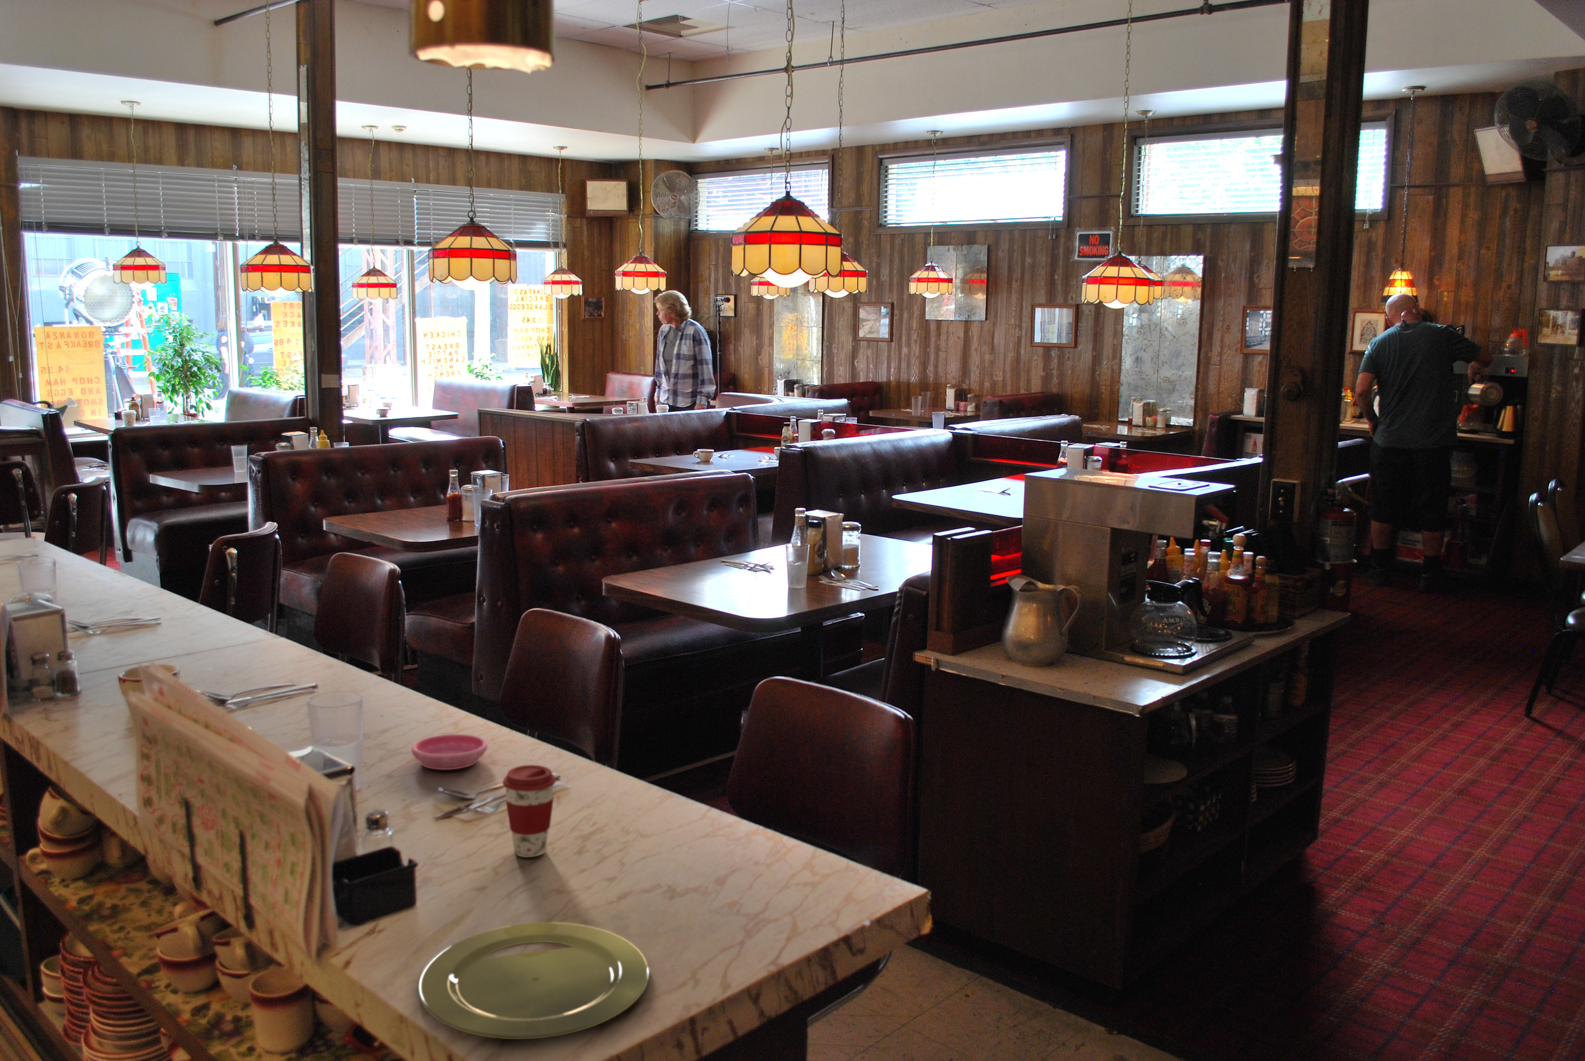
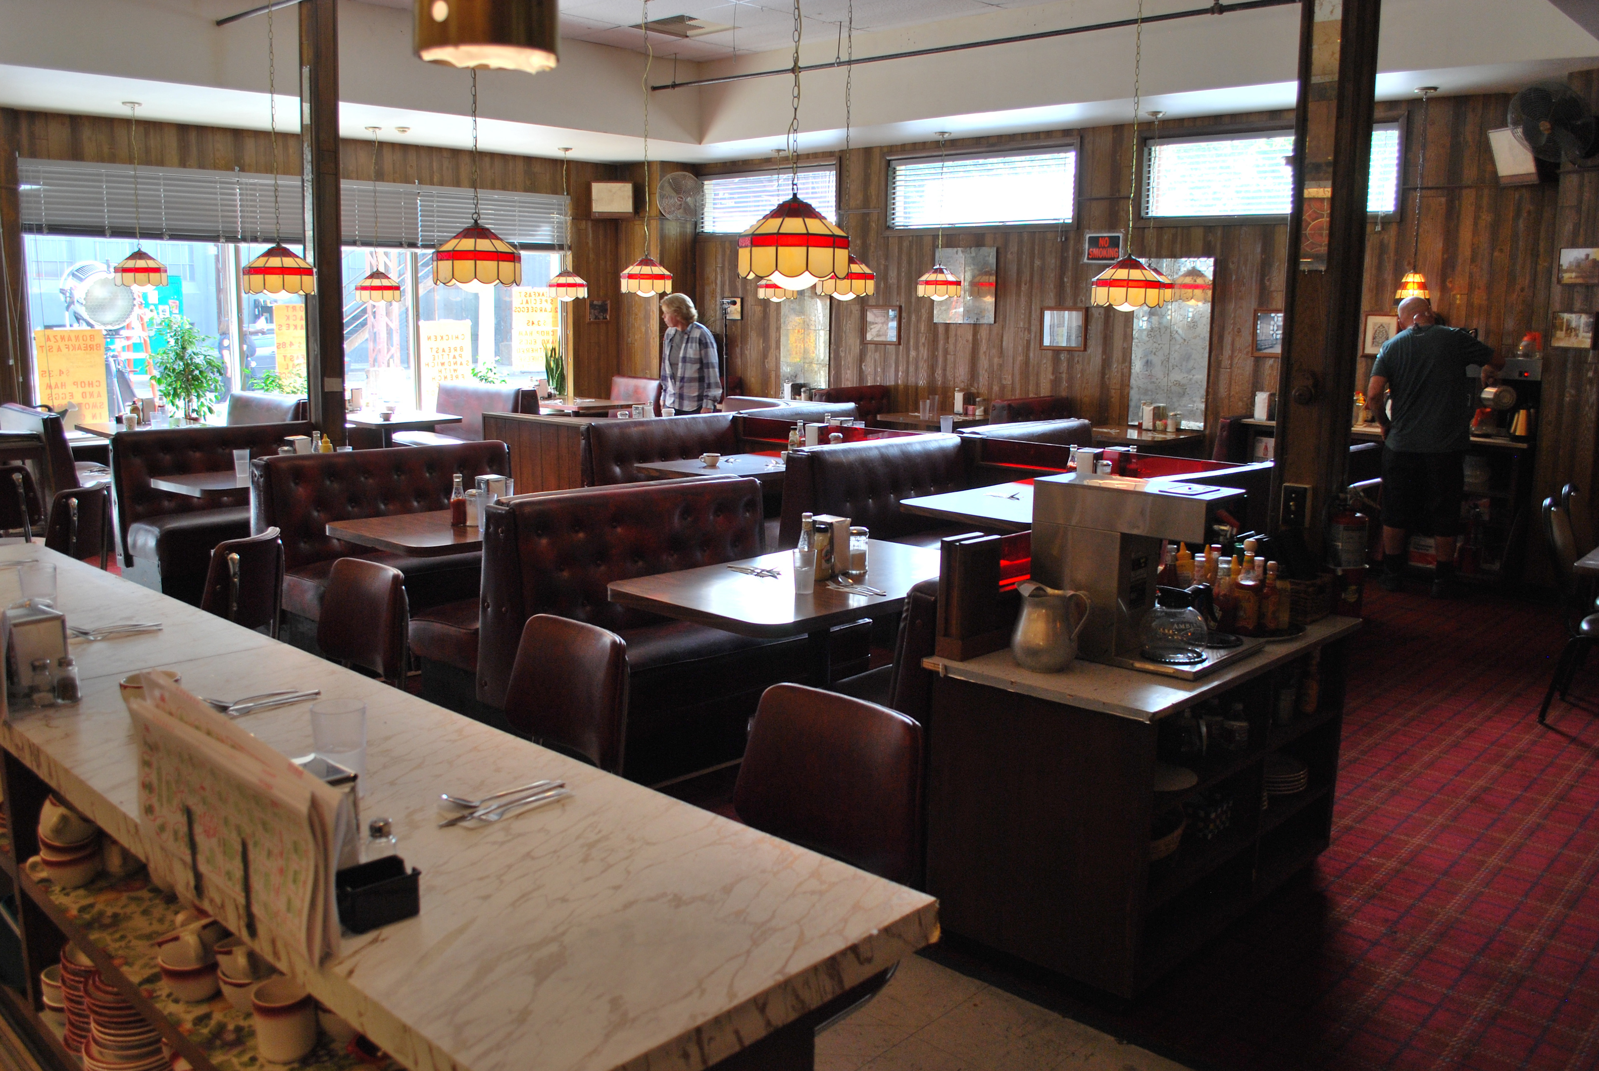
- coffee cup (530, 811)
- plate (535, 977)
- saucer (450, 753)
